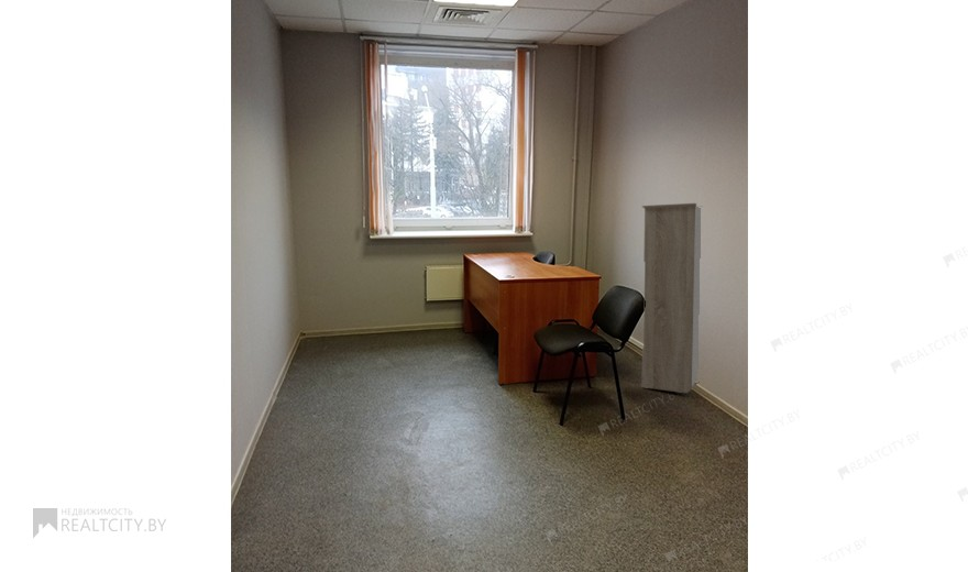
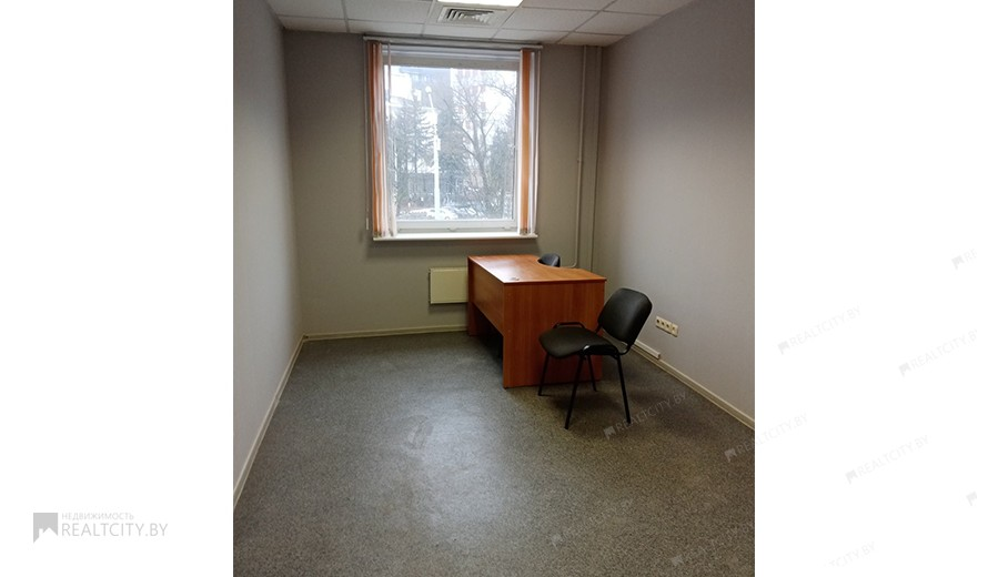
- storage cabinet (671, 297)
